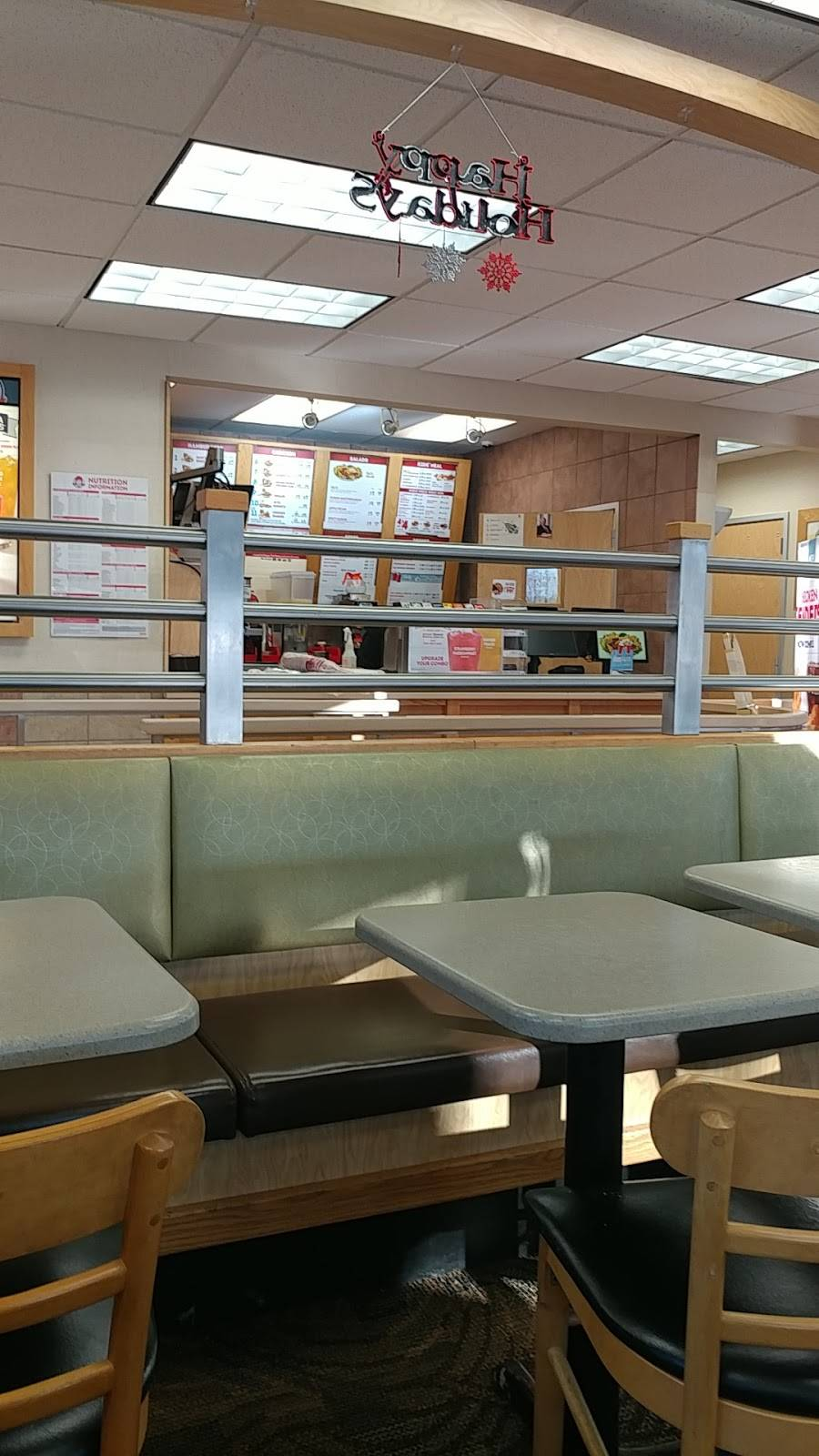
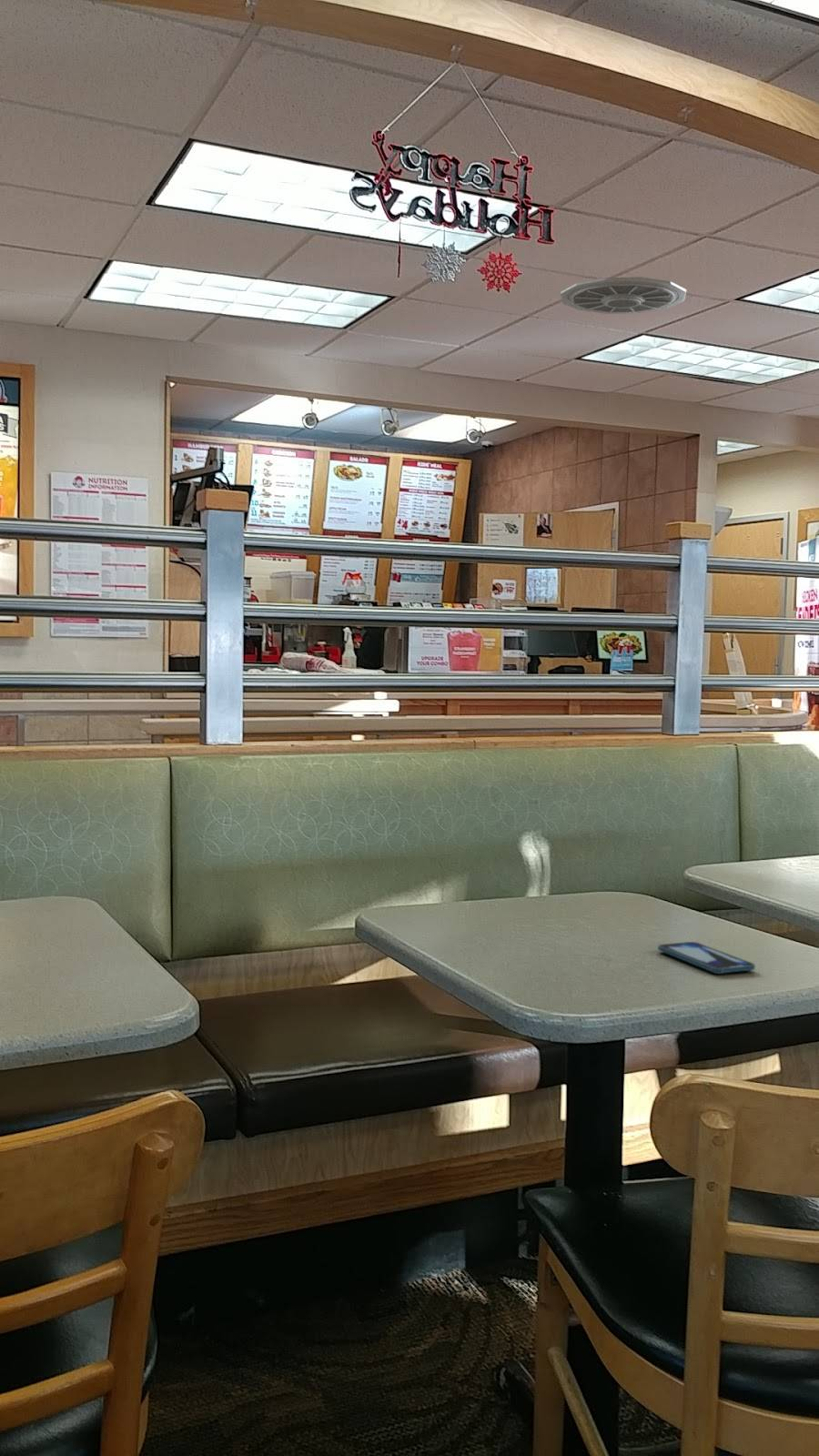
+ ceiling vent (622, 298)
+ smartphone (704, 956)
